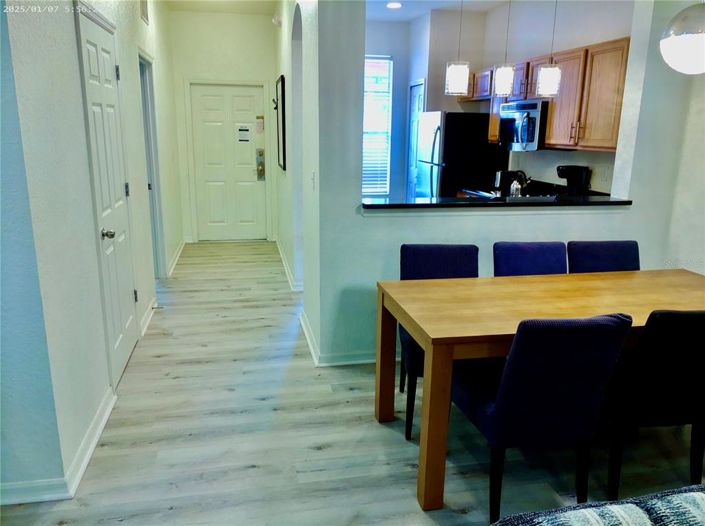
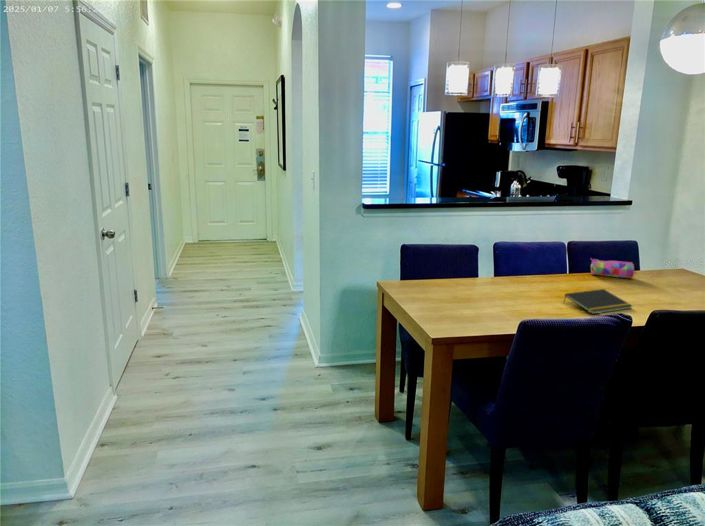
+ pencil case (611, 268)
+ notepad (598, 300)
